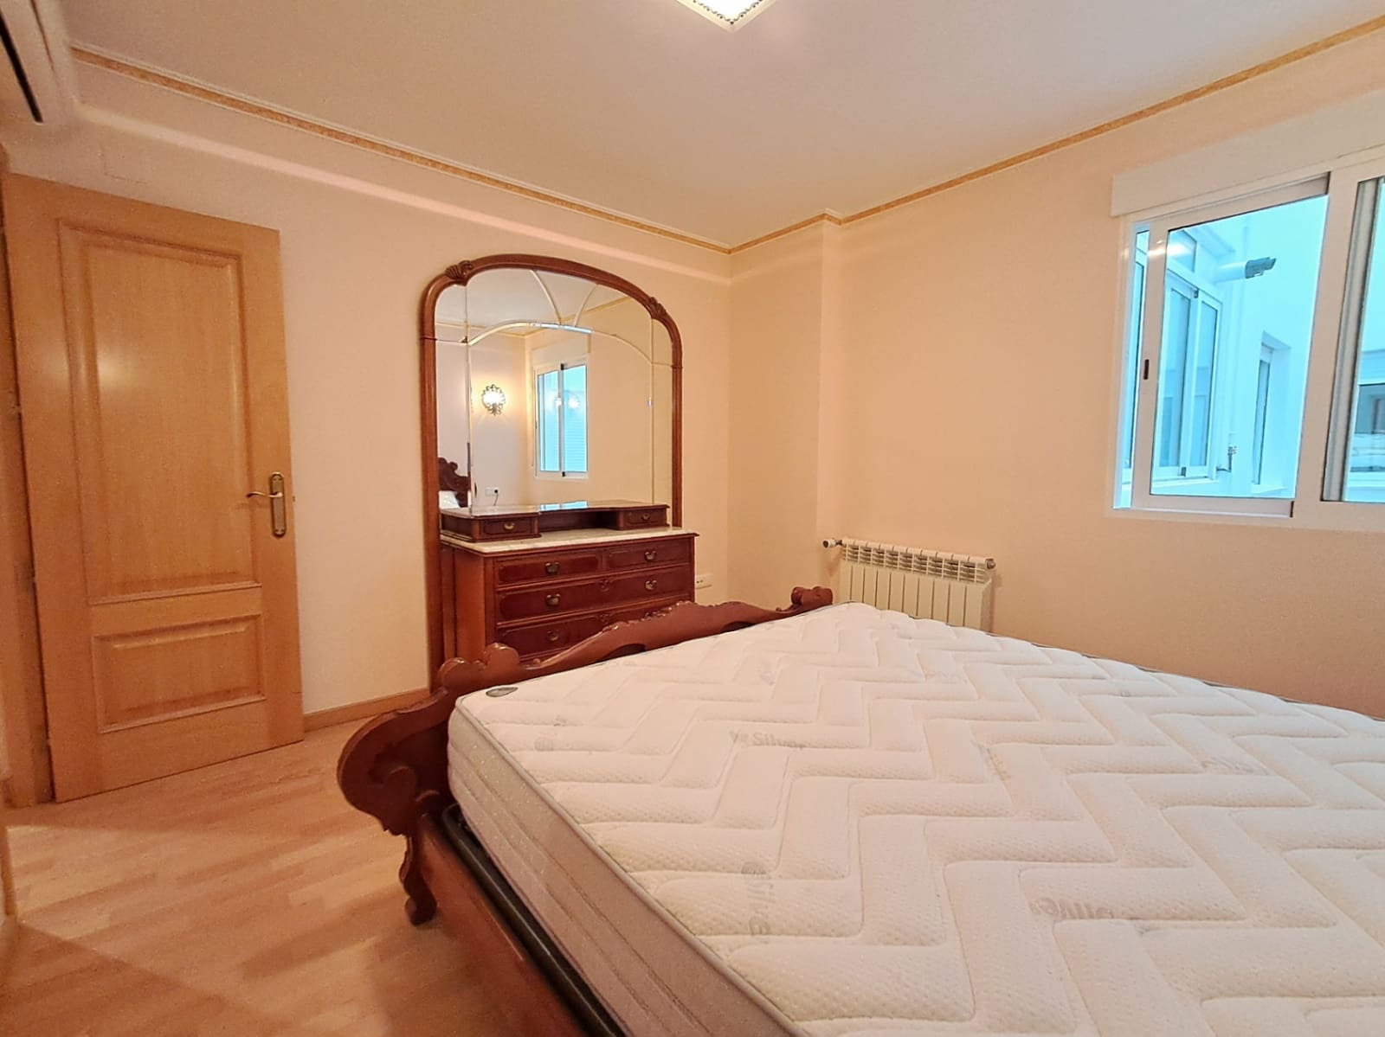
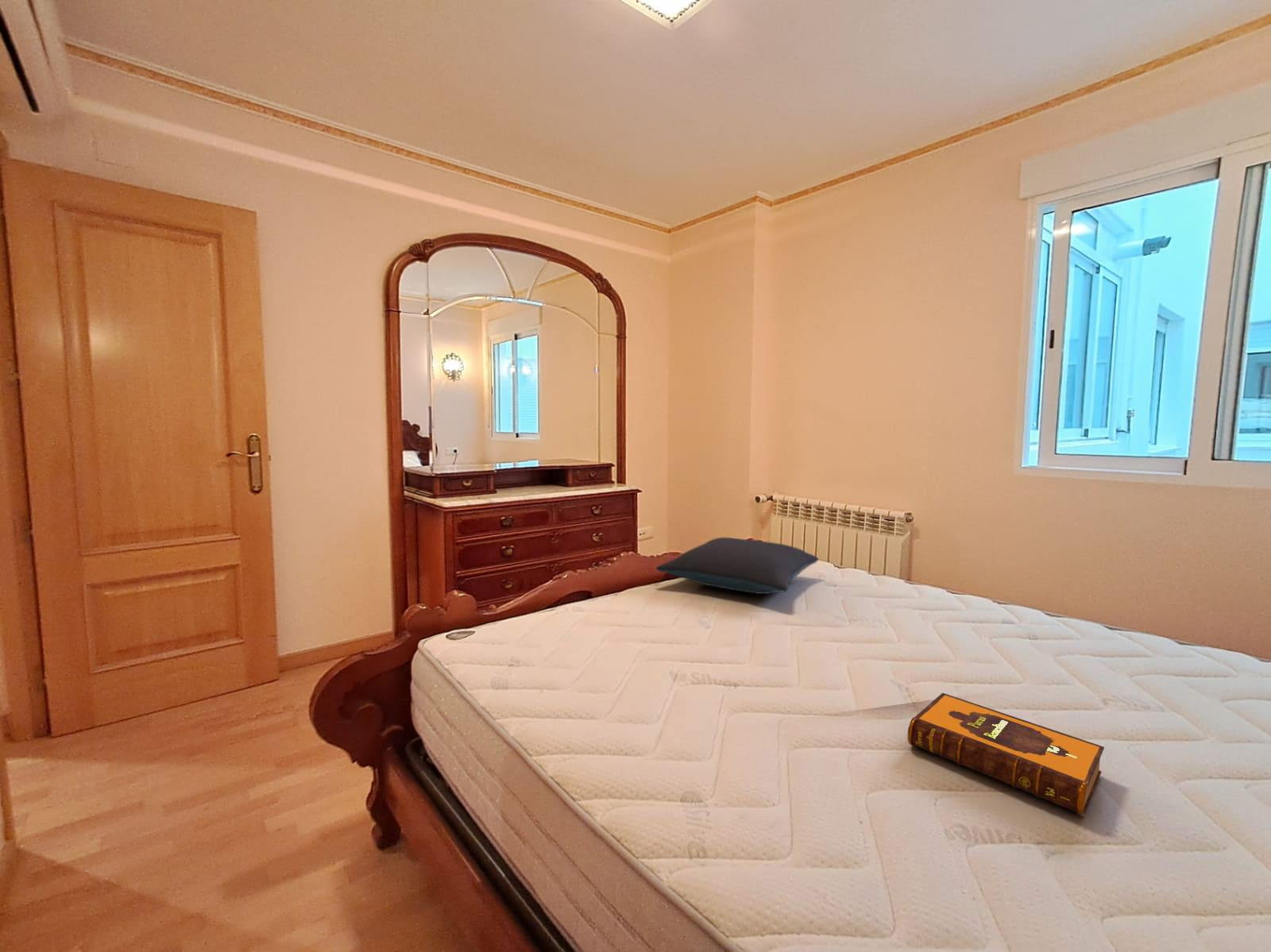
+ pillow (740, 563)
+ hardback book (1001, 747)
